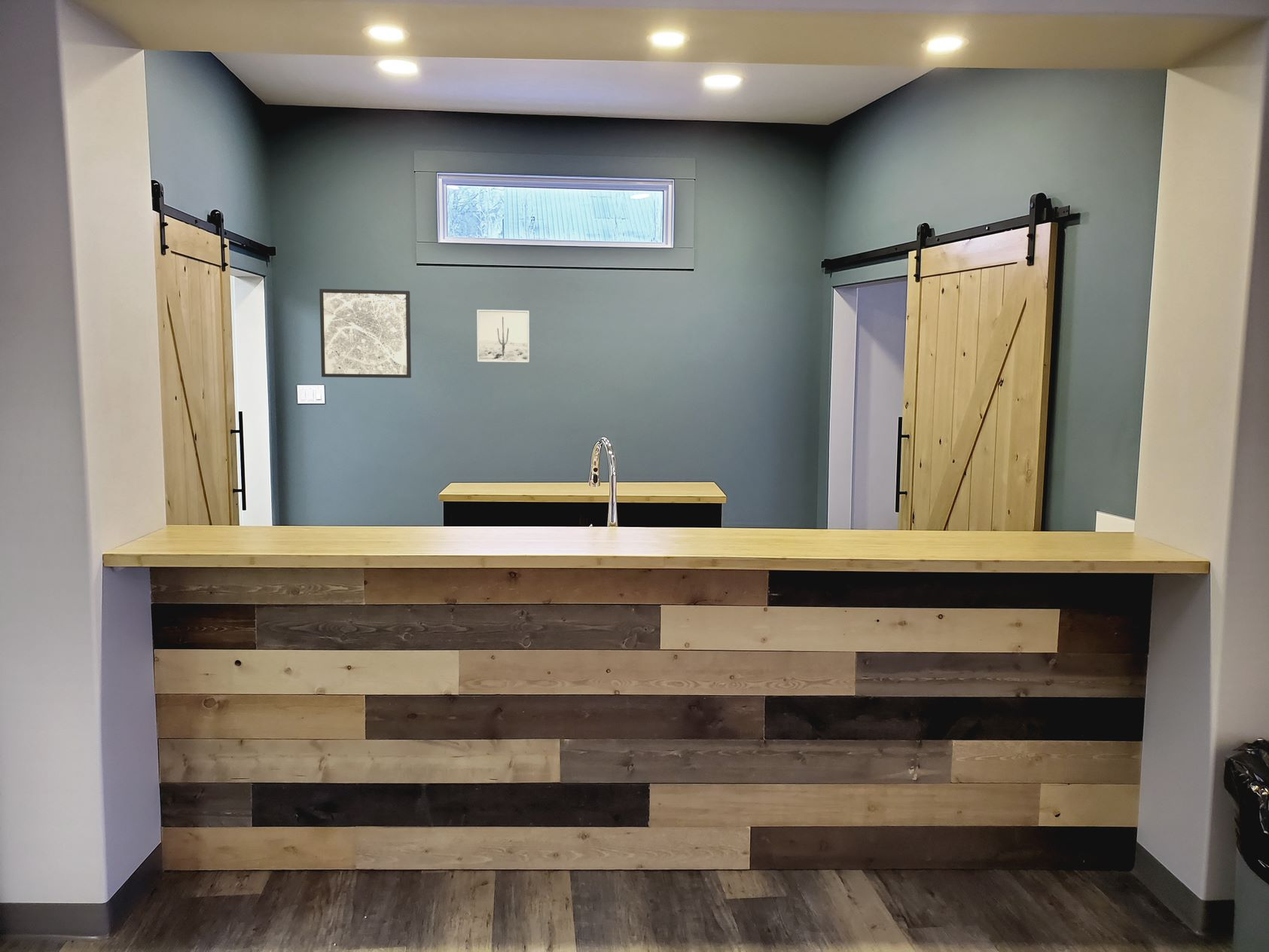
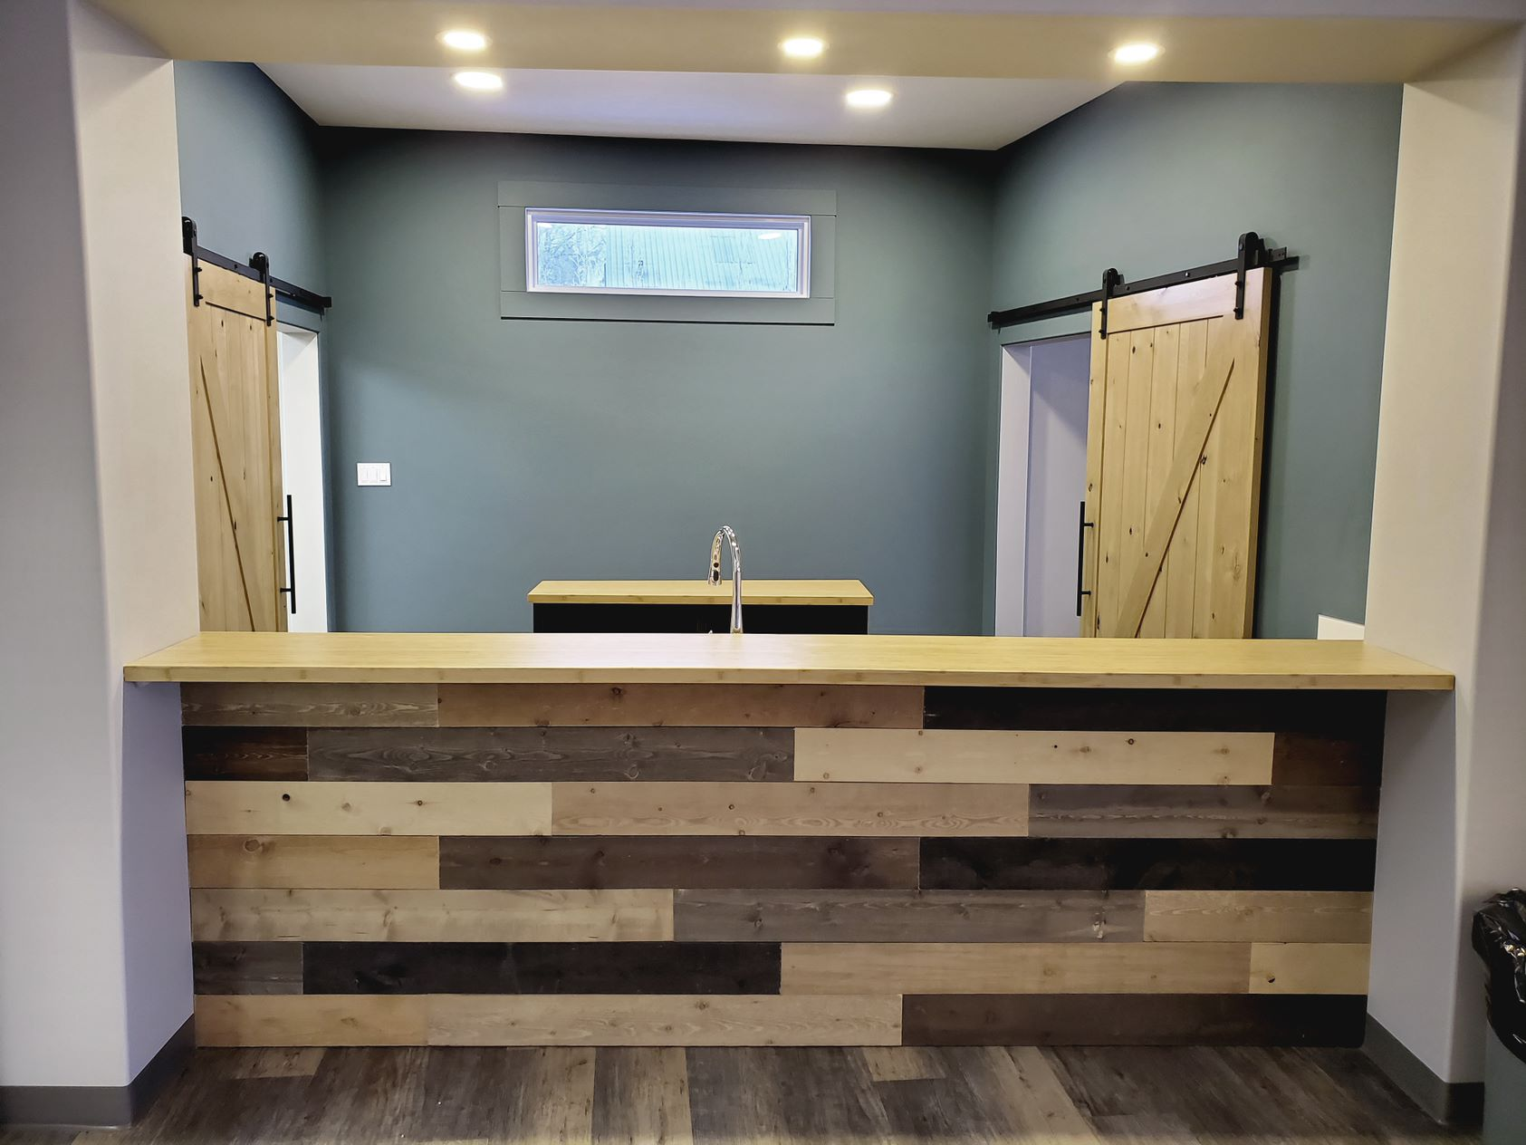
- wall art (365, 334)
- wall art (503, 336)
